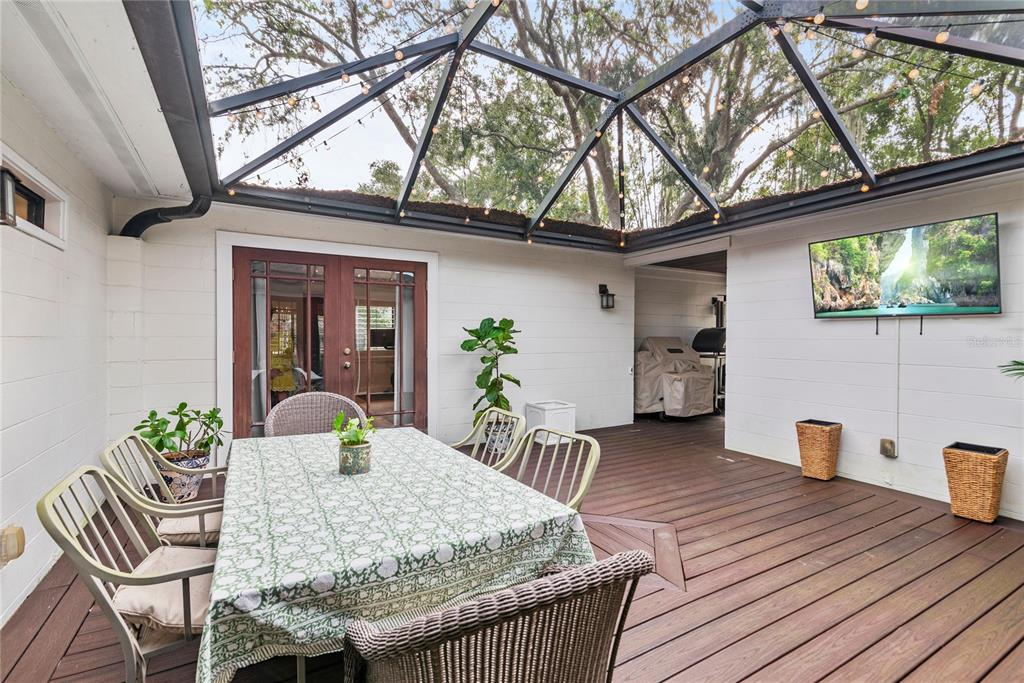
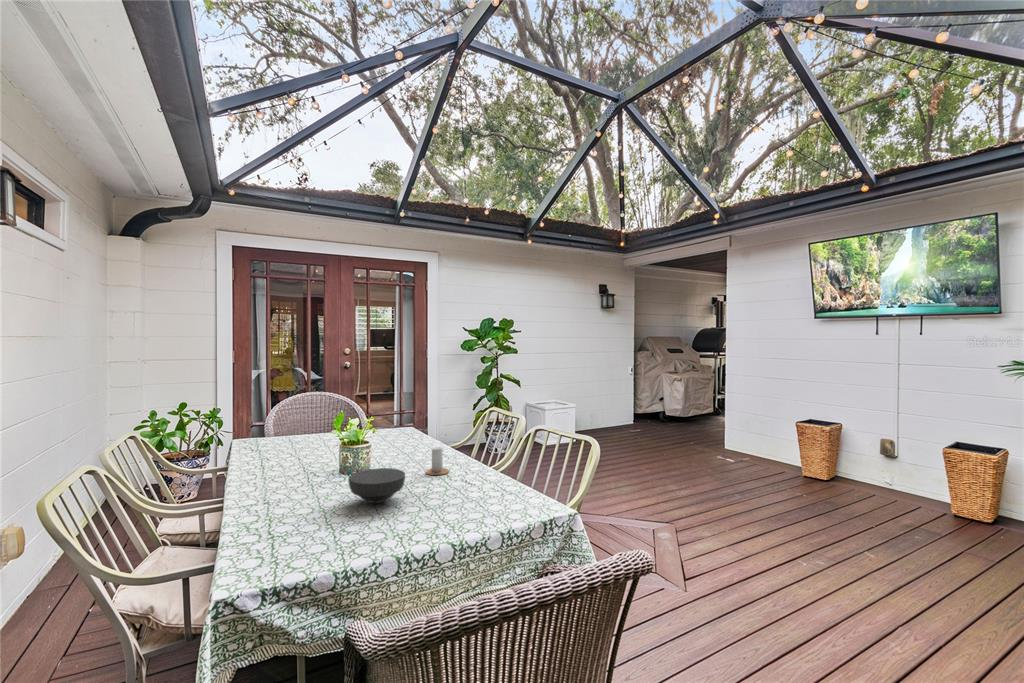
+ bowl (377, 488)
+ candle (437, 455)
